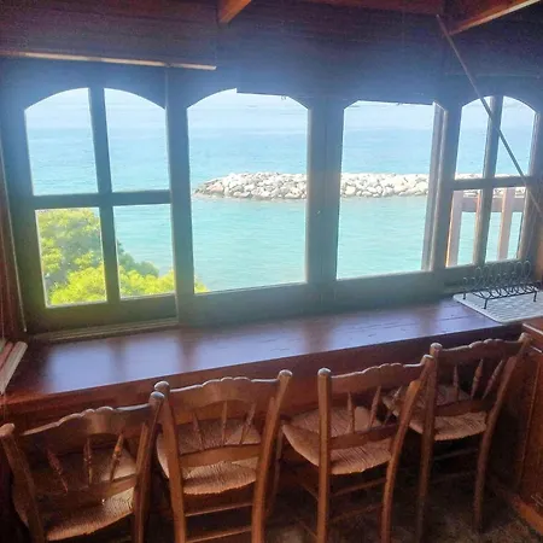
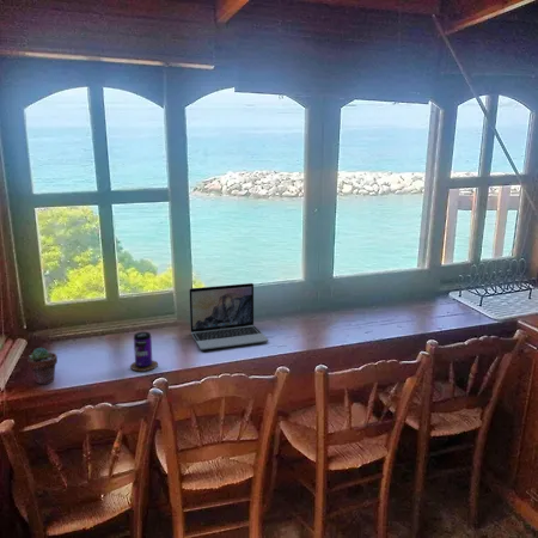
+ laptop (228, 314)
+ beverage can (142, 349)
+ potted succulent (42, 363)
